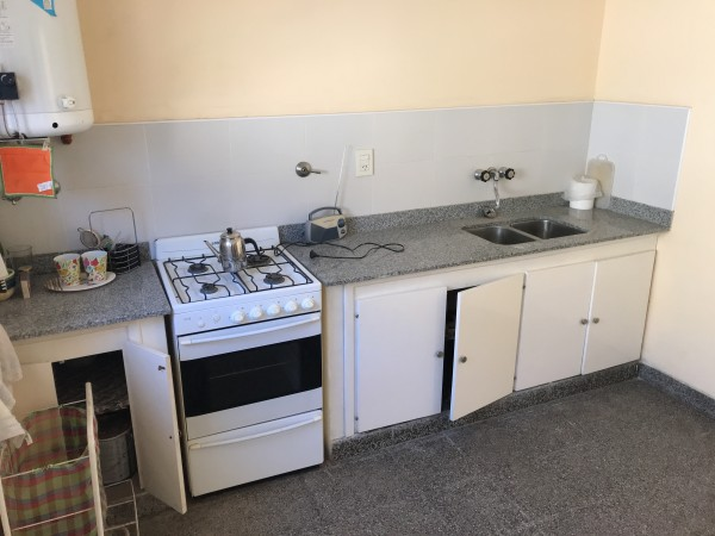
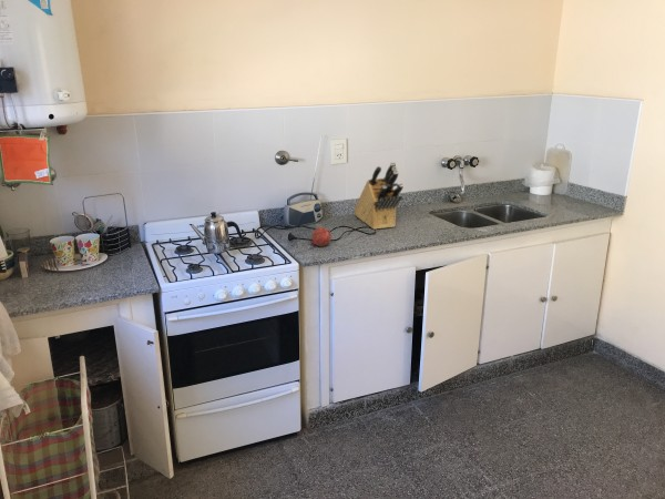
+ knife block (378, 191)
+ fruit (320, 236)
